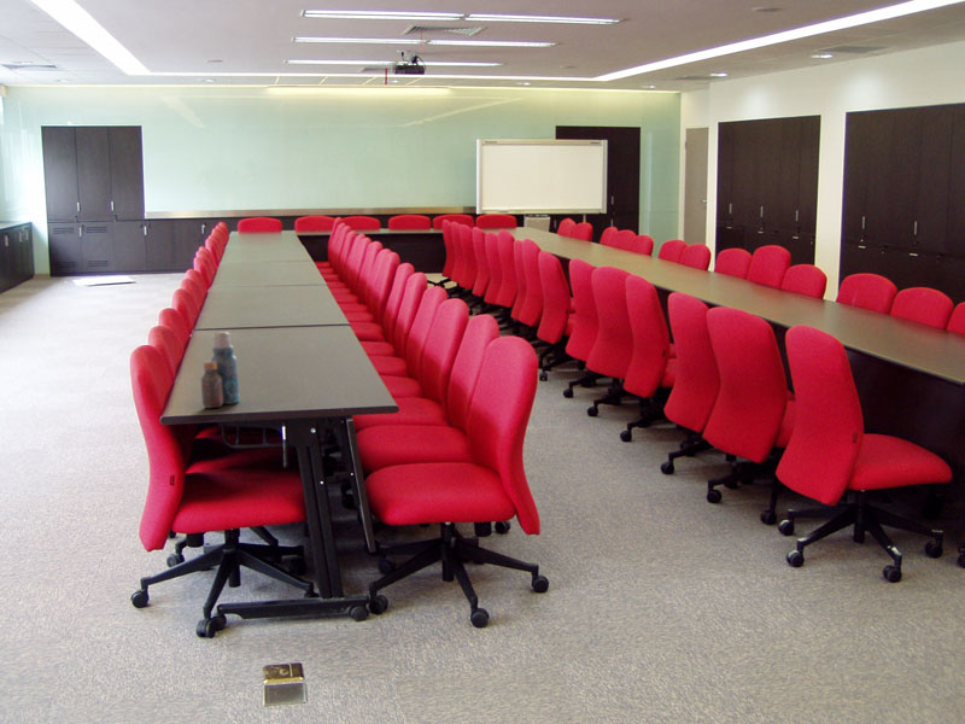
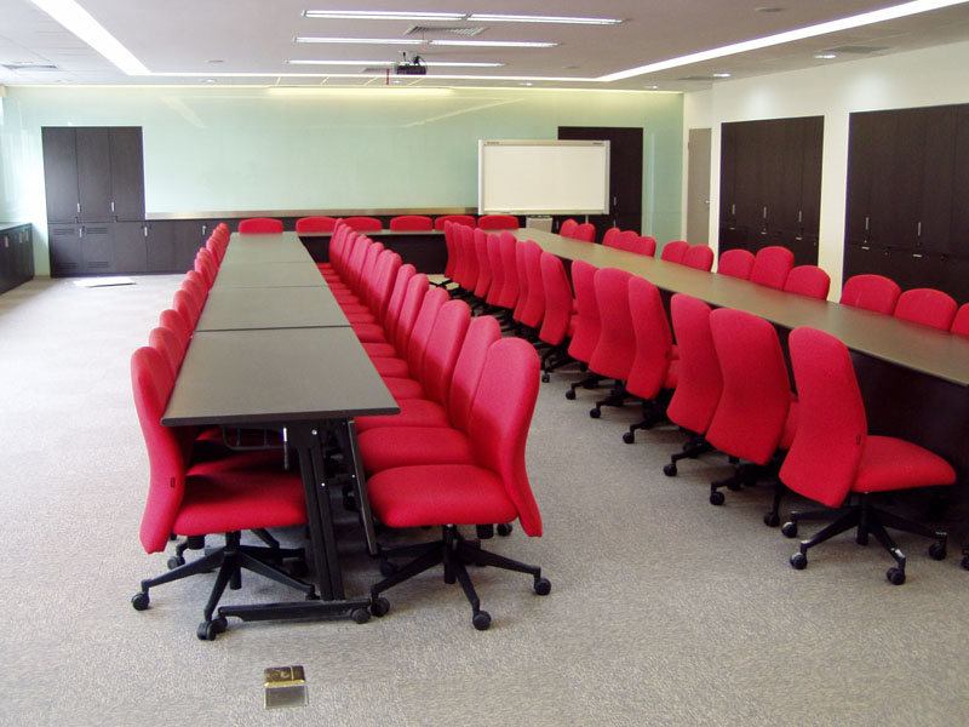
- bottle (220, 368)
